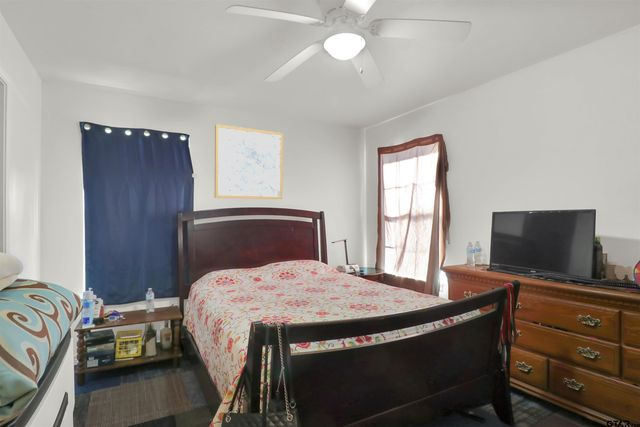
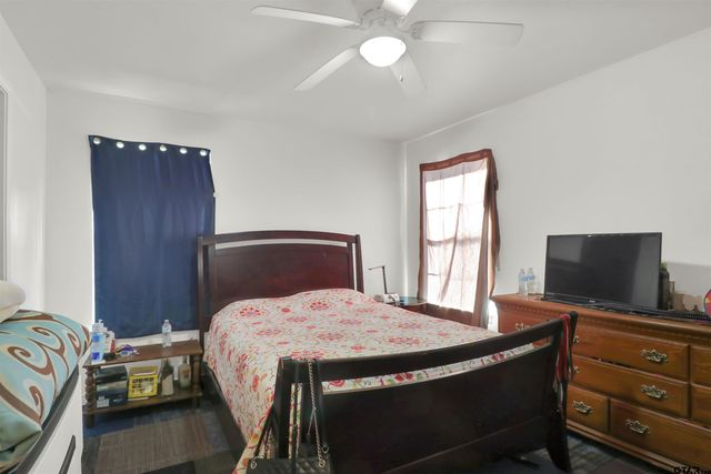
- wall art (250, 164)
